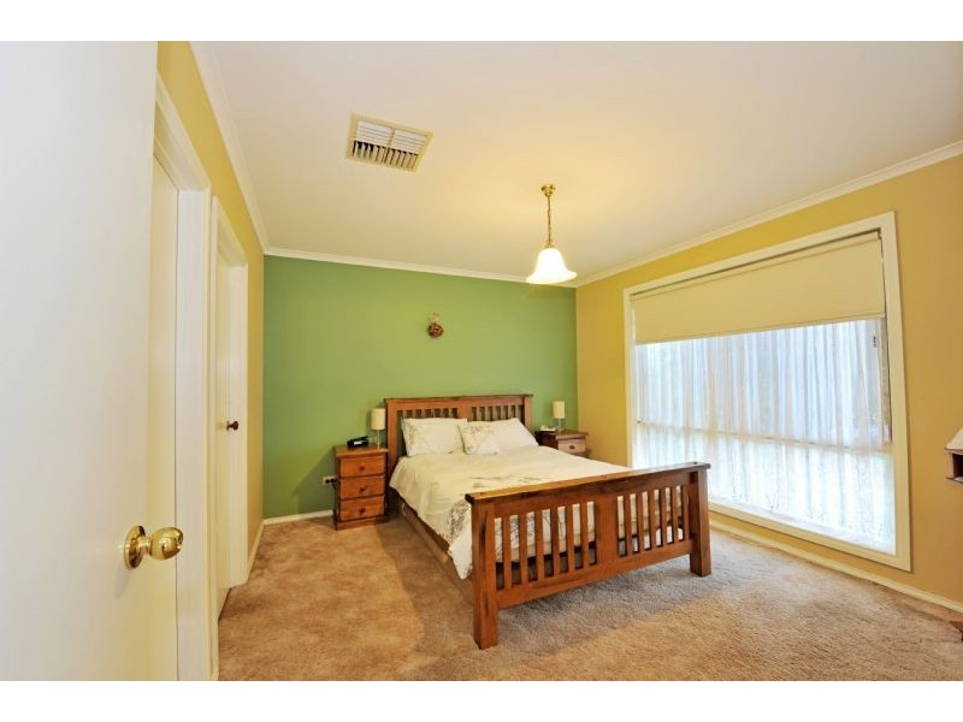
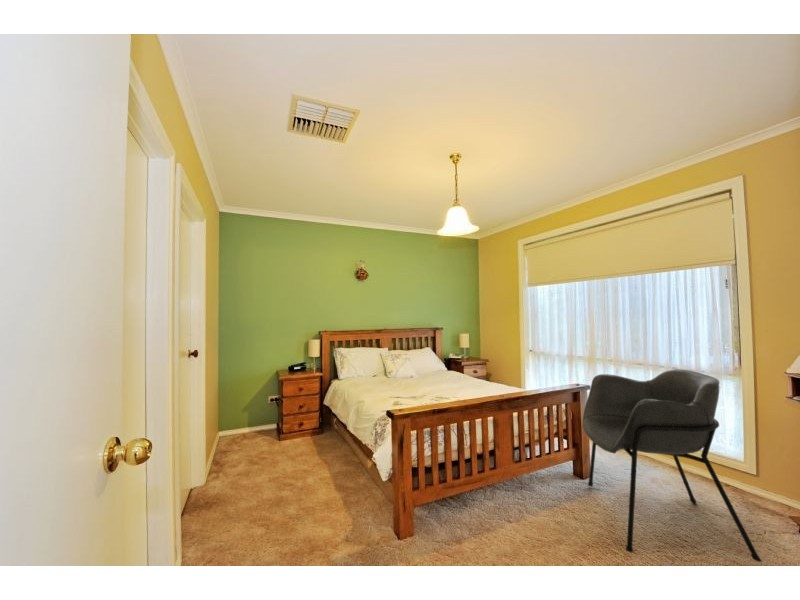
+ armchair (651, 445)
